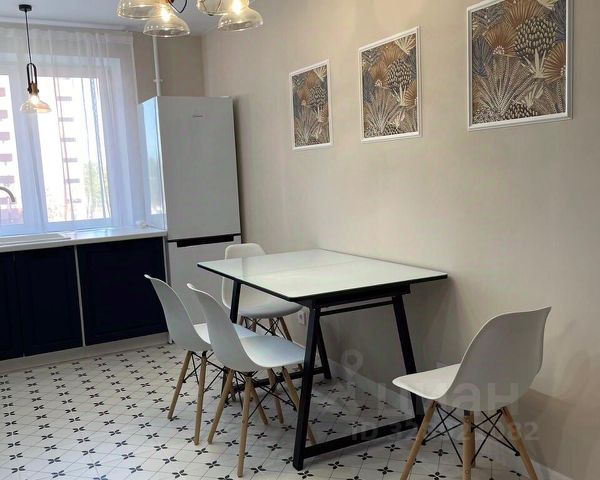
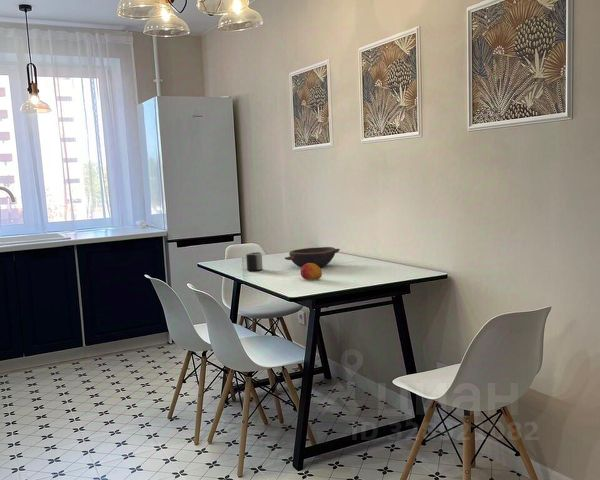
+ bowl (313, 258)
+ fruit (311, 271)
+ mug (252, 261)
